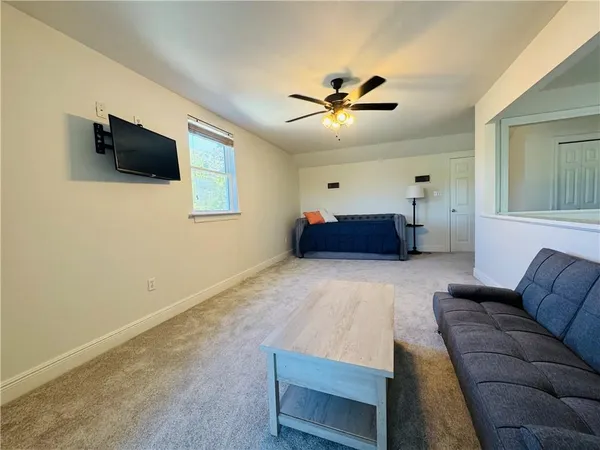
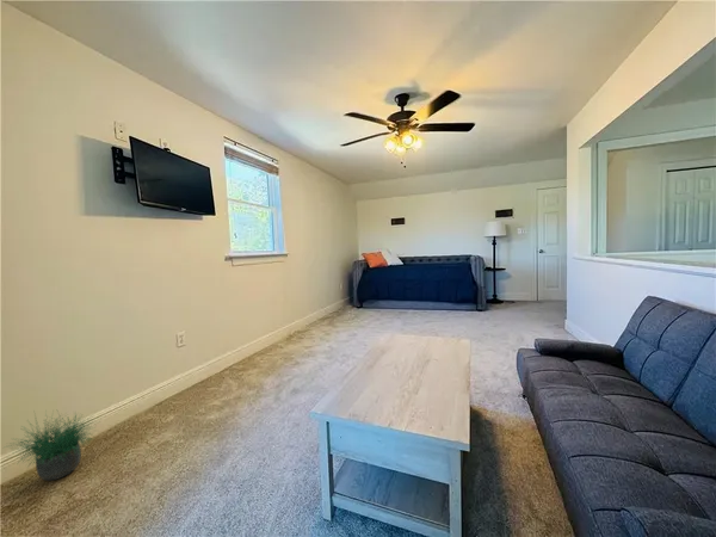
+ potted plant (57, 438)
